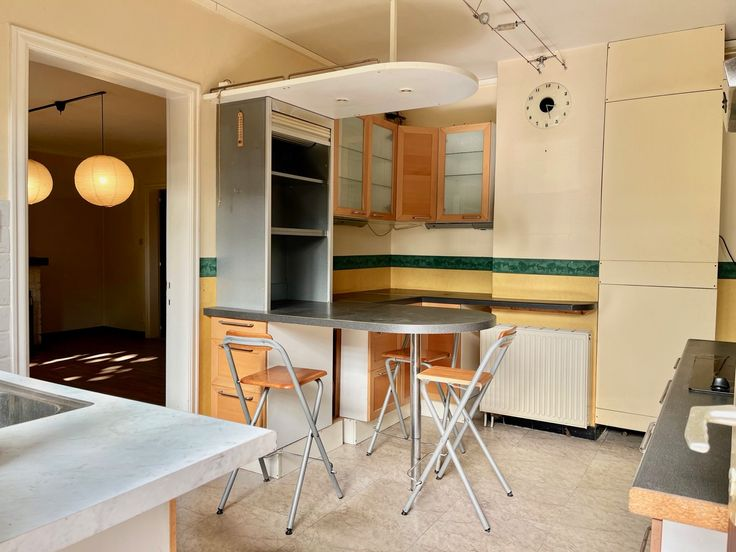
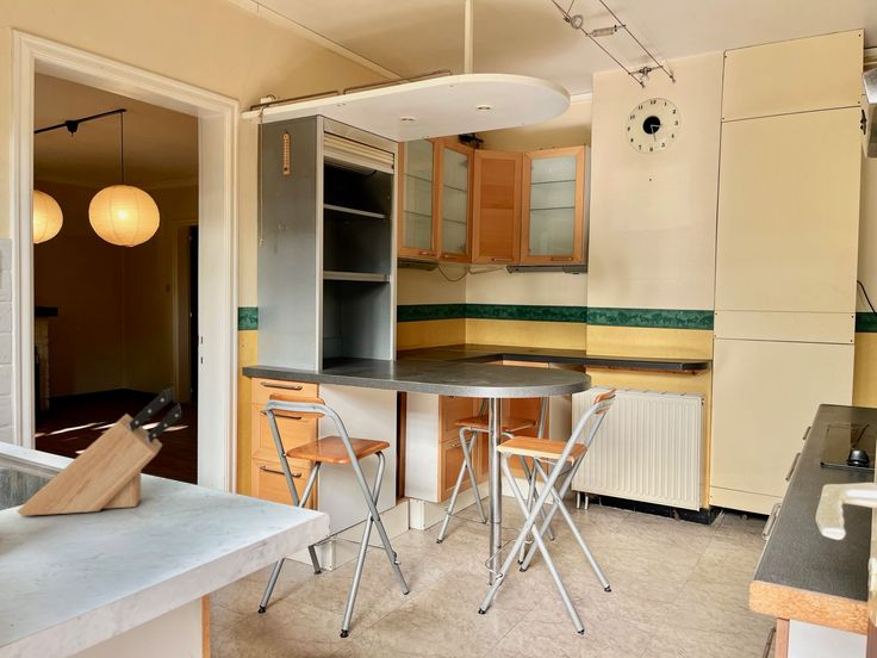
+ knife block (105, 446)
